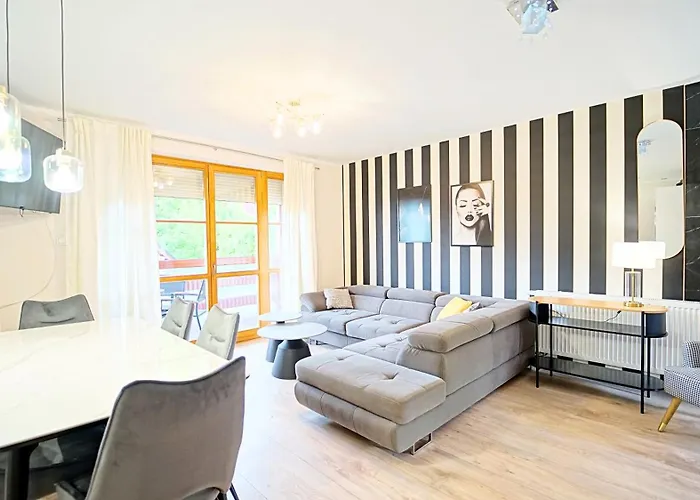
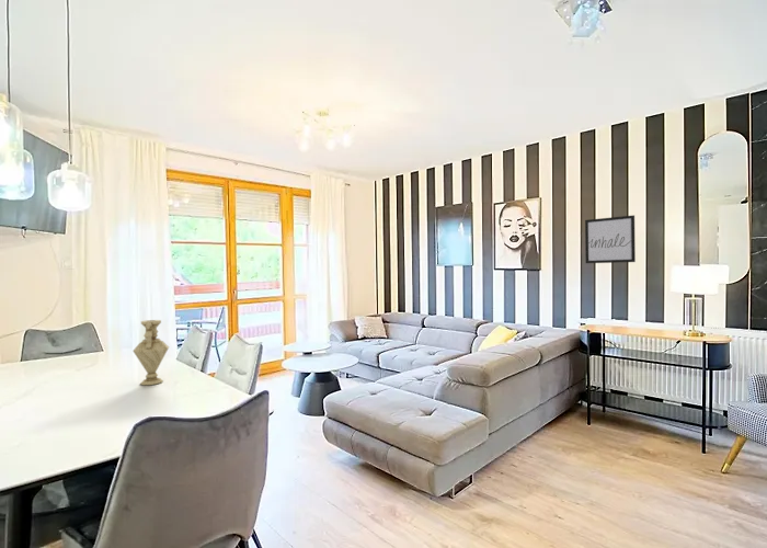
+ vase (151, 351)
+ wall art (609, 240)
